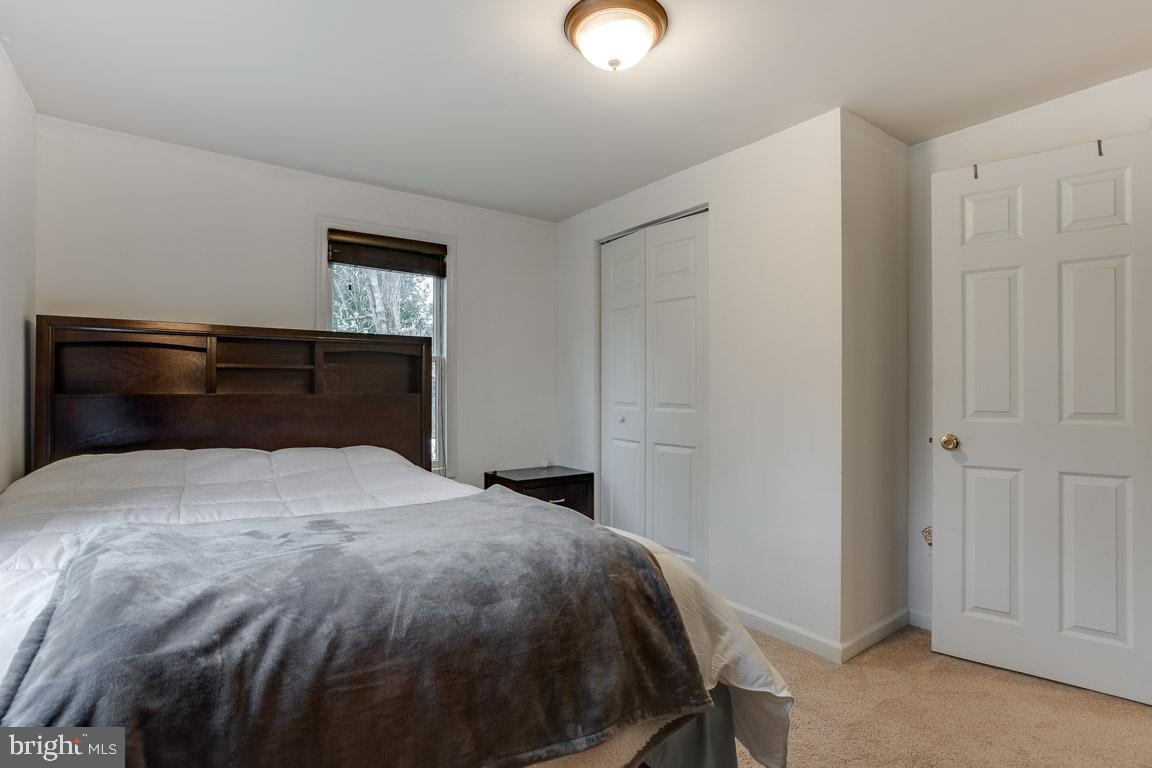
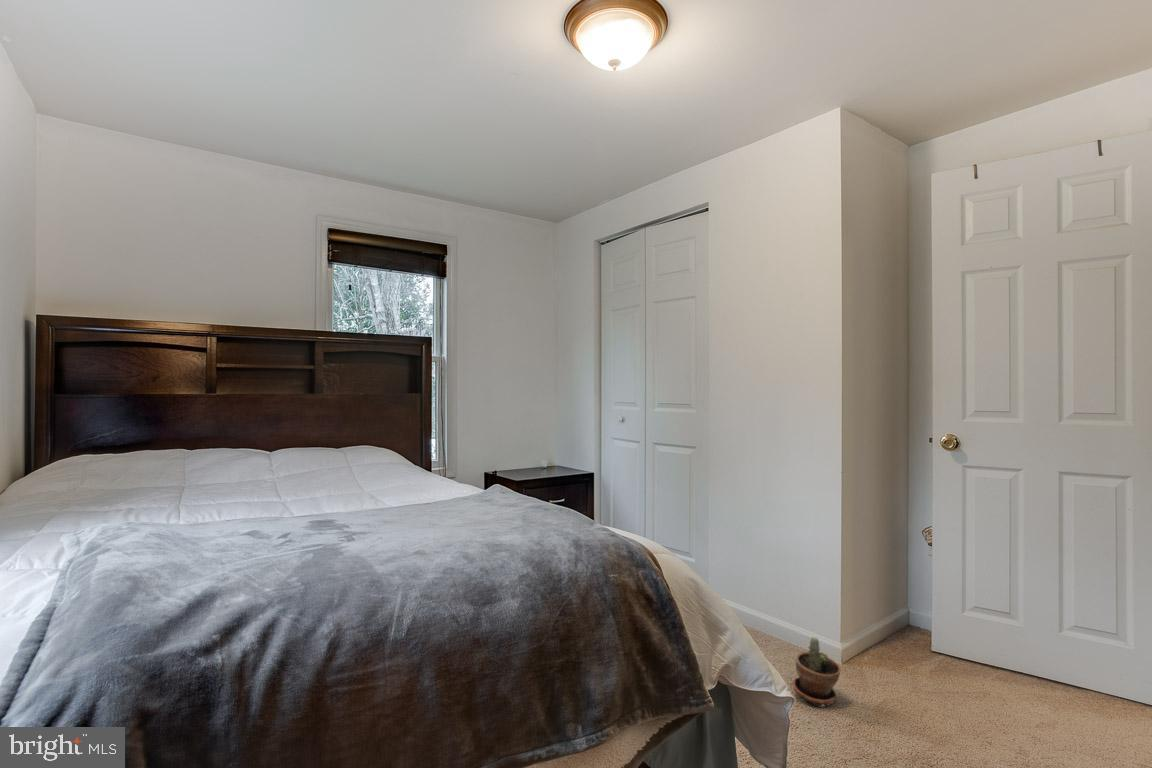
+ potted plant (816, 665)
